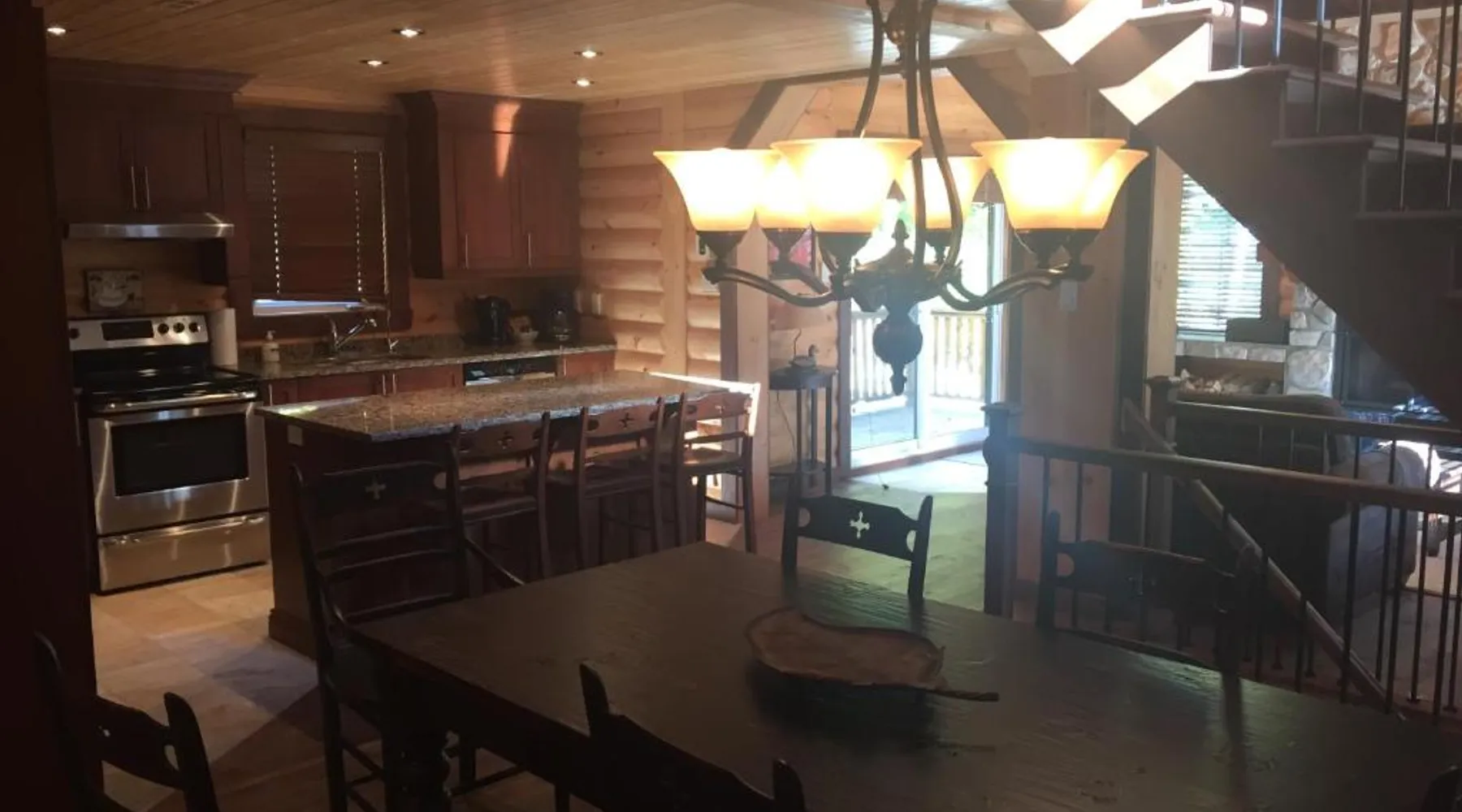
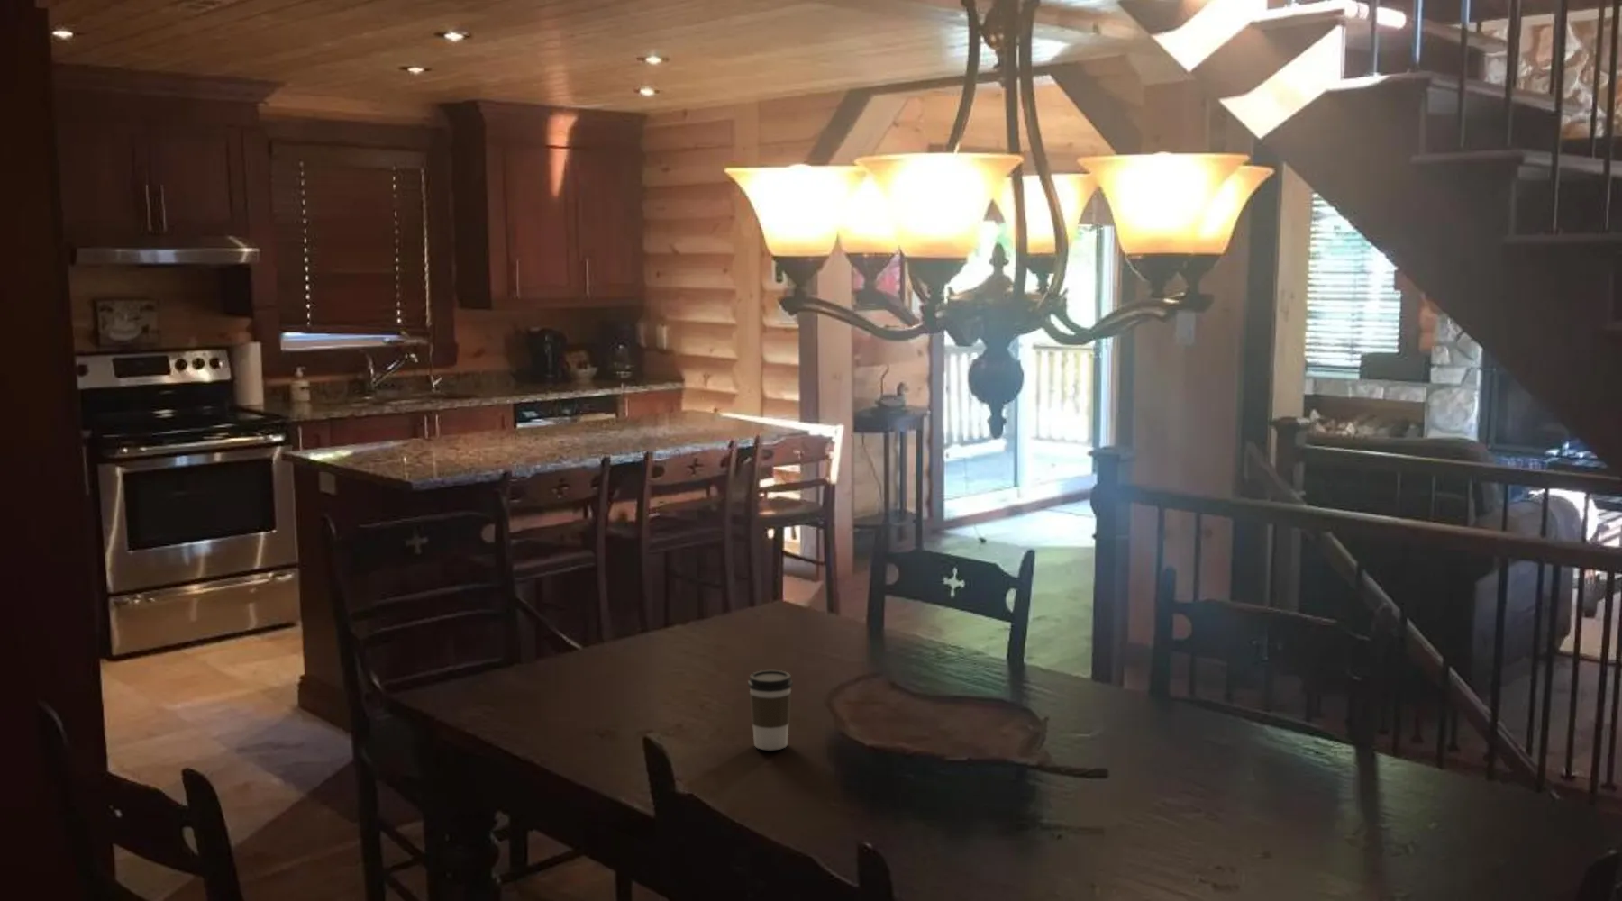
+ coffee cup (770, 710)
